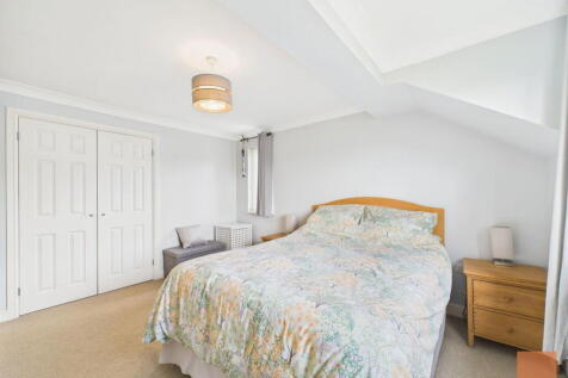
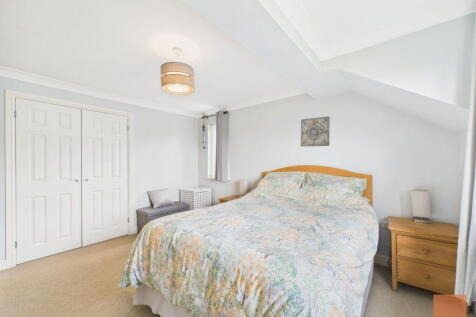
+ wall art (314, 132)
